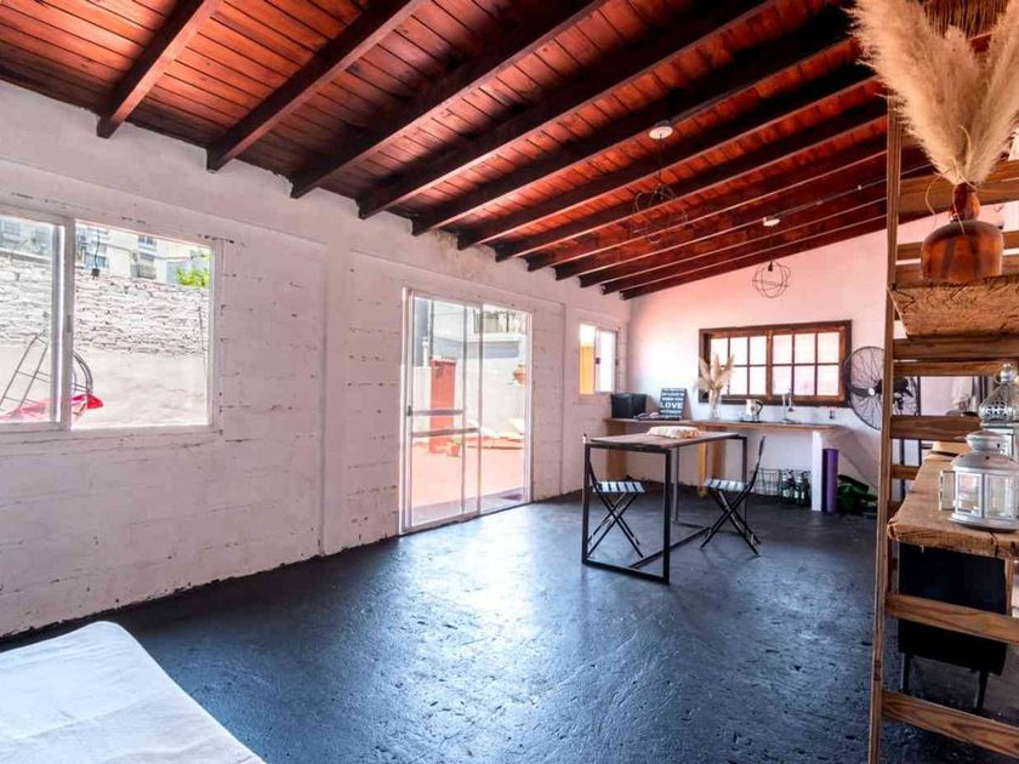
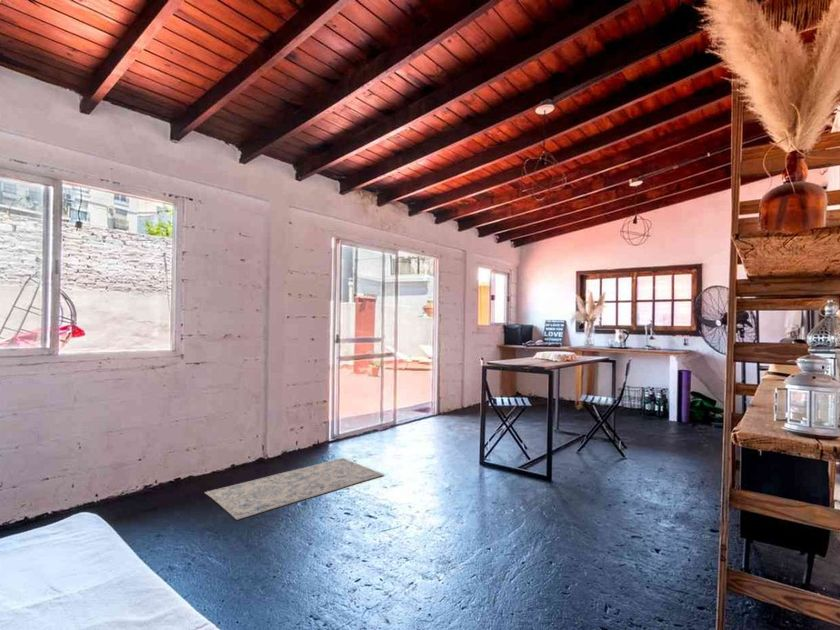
+ rug (299, 483)
